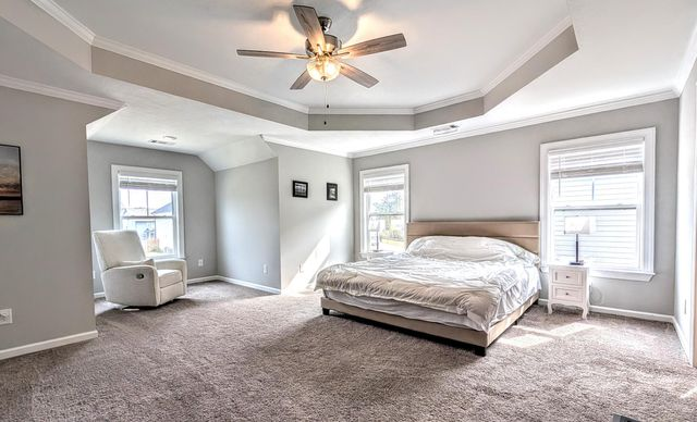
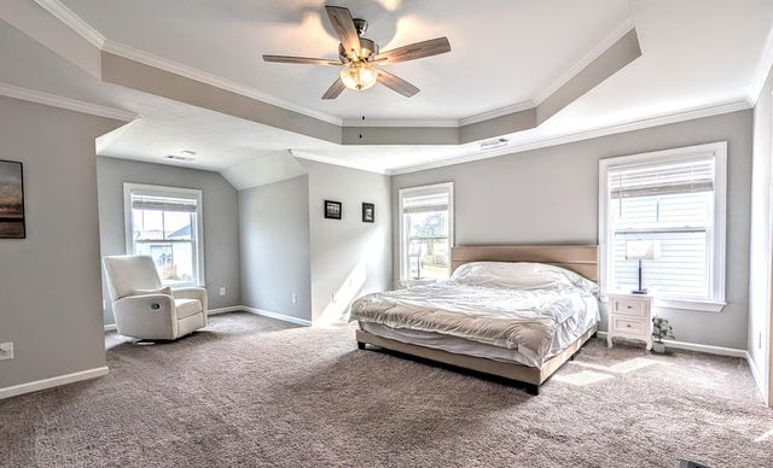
+ potted plant (662, 333)
